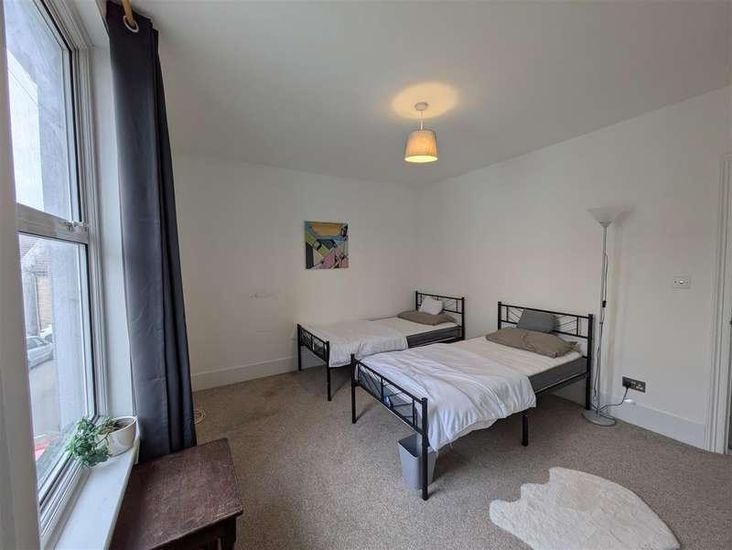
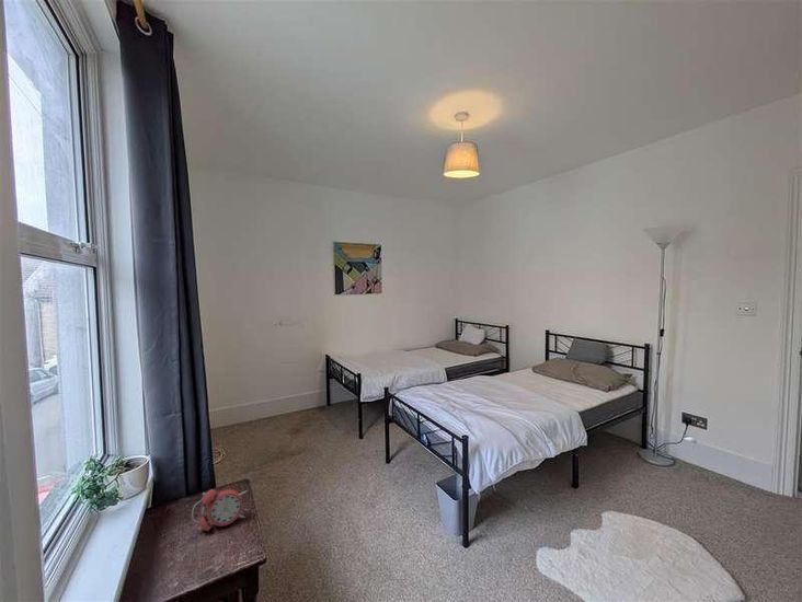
+ alarm clock (220, 506)
